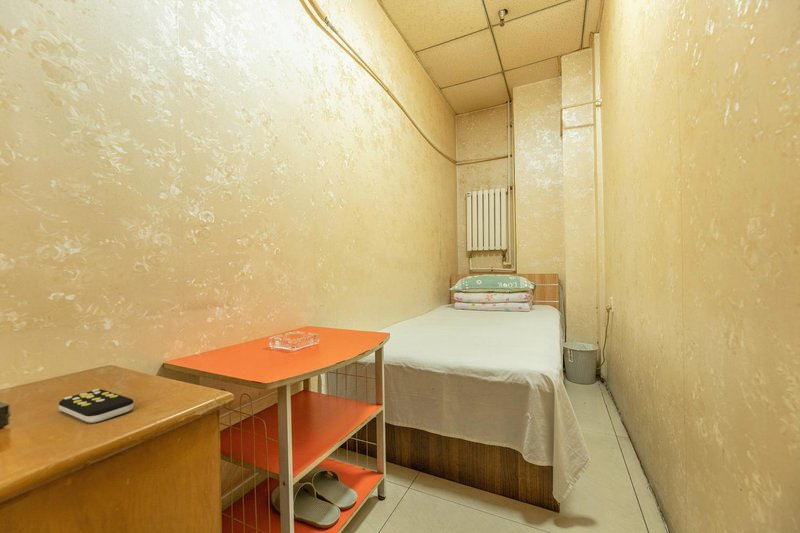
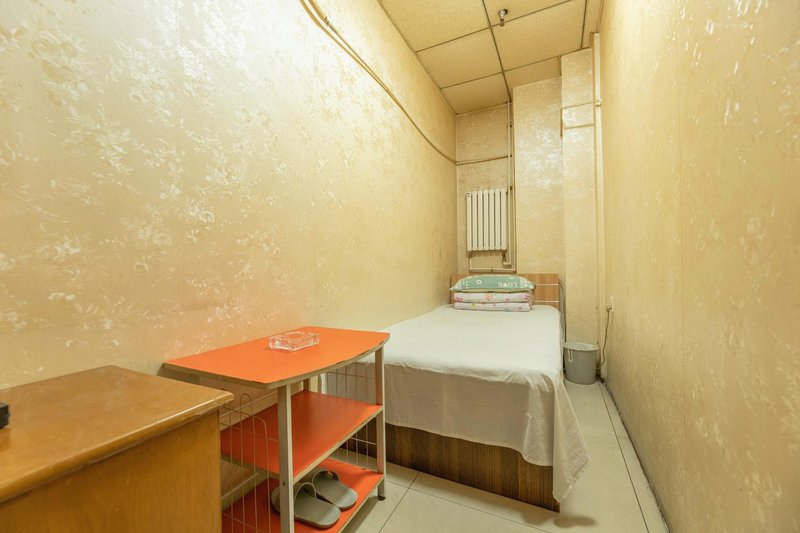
- remote control (96, 404)
